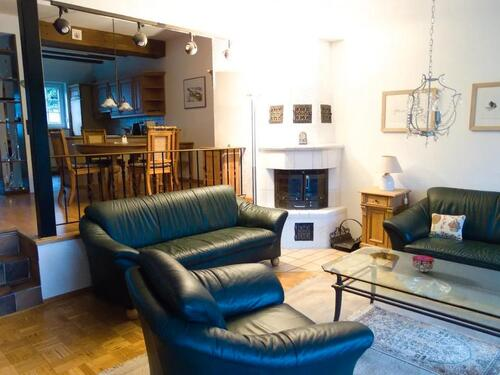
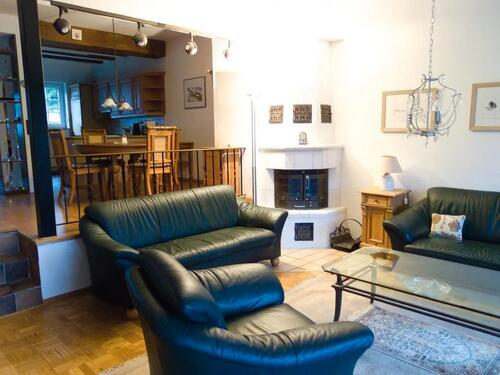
- decorative bowl (422, 264)
